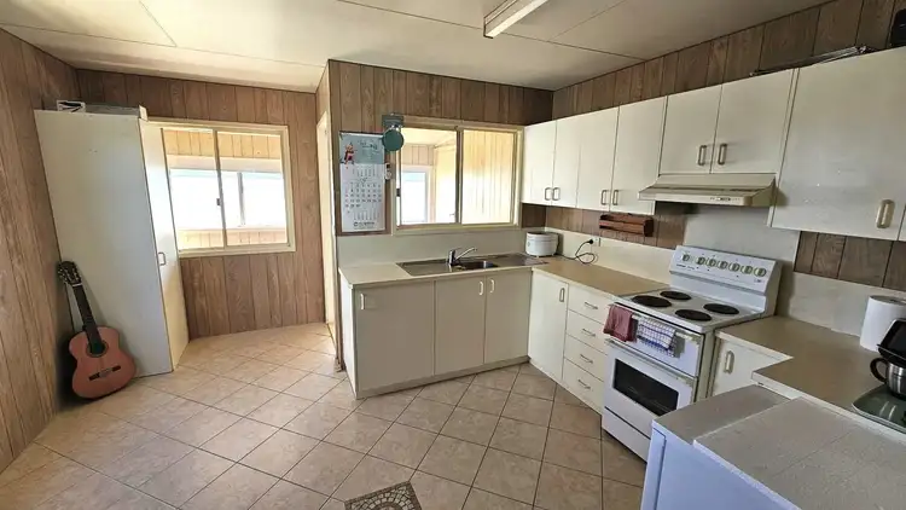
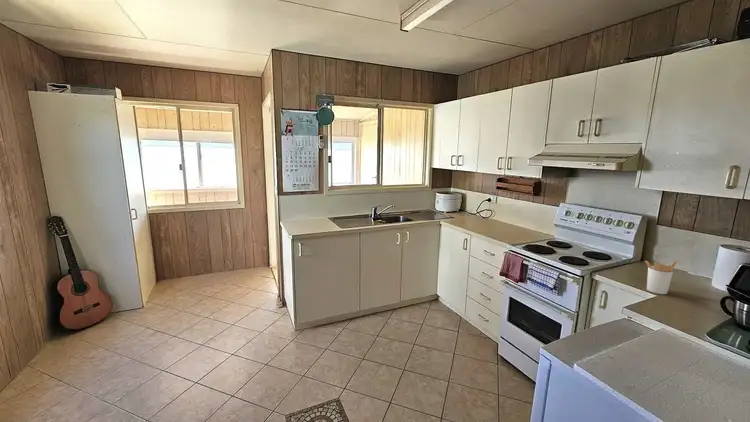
+ utensil holder (660, 276)
